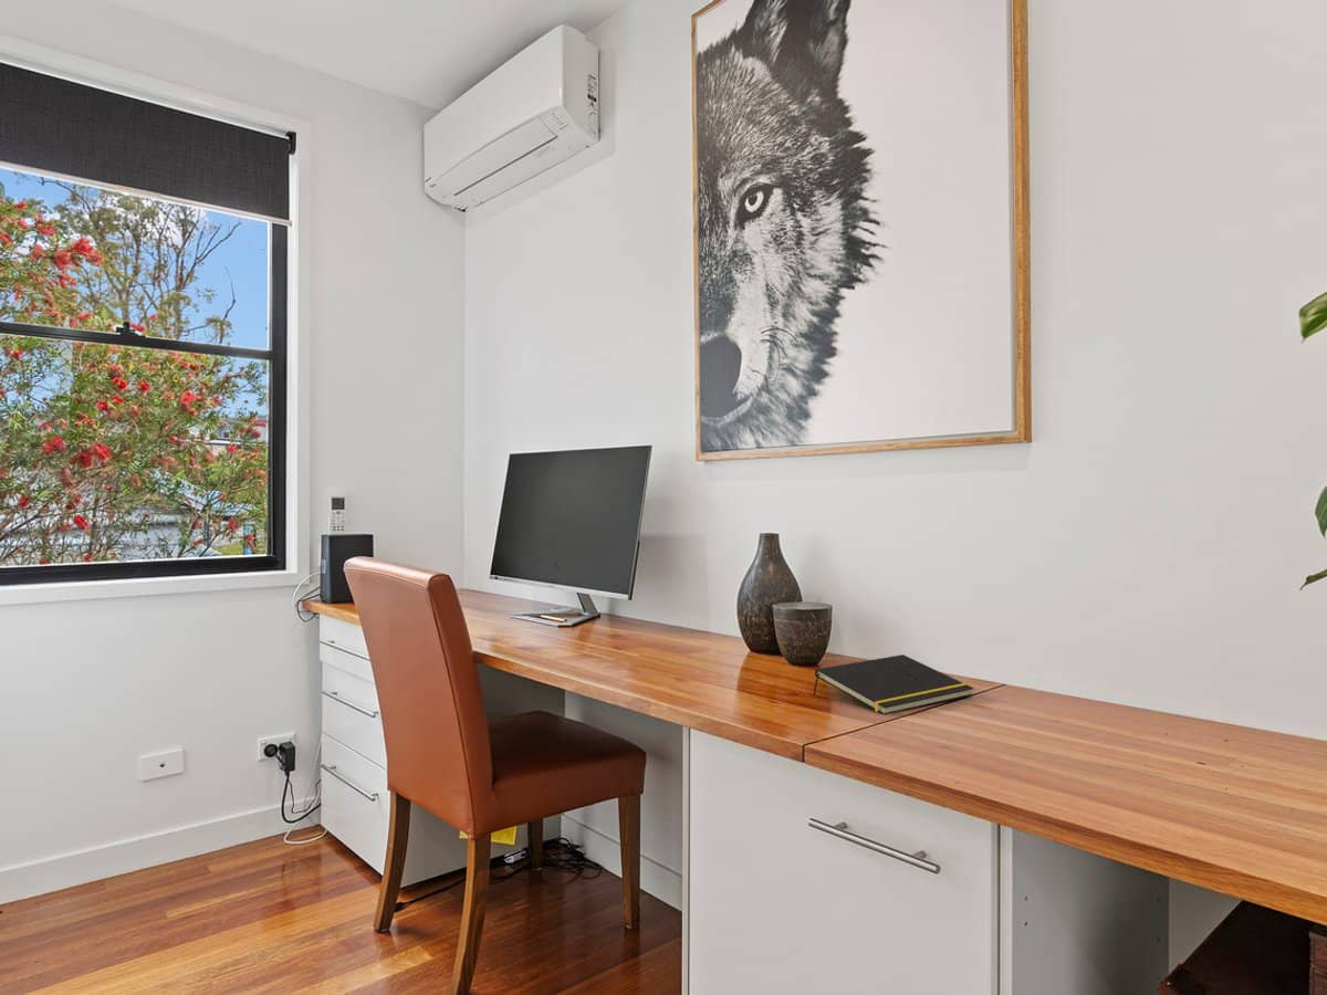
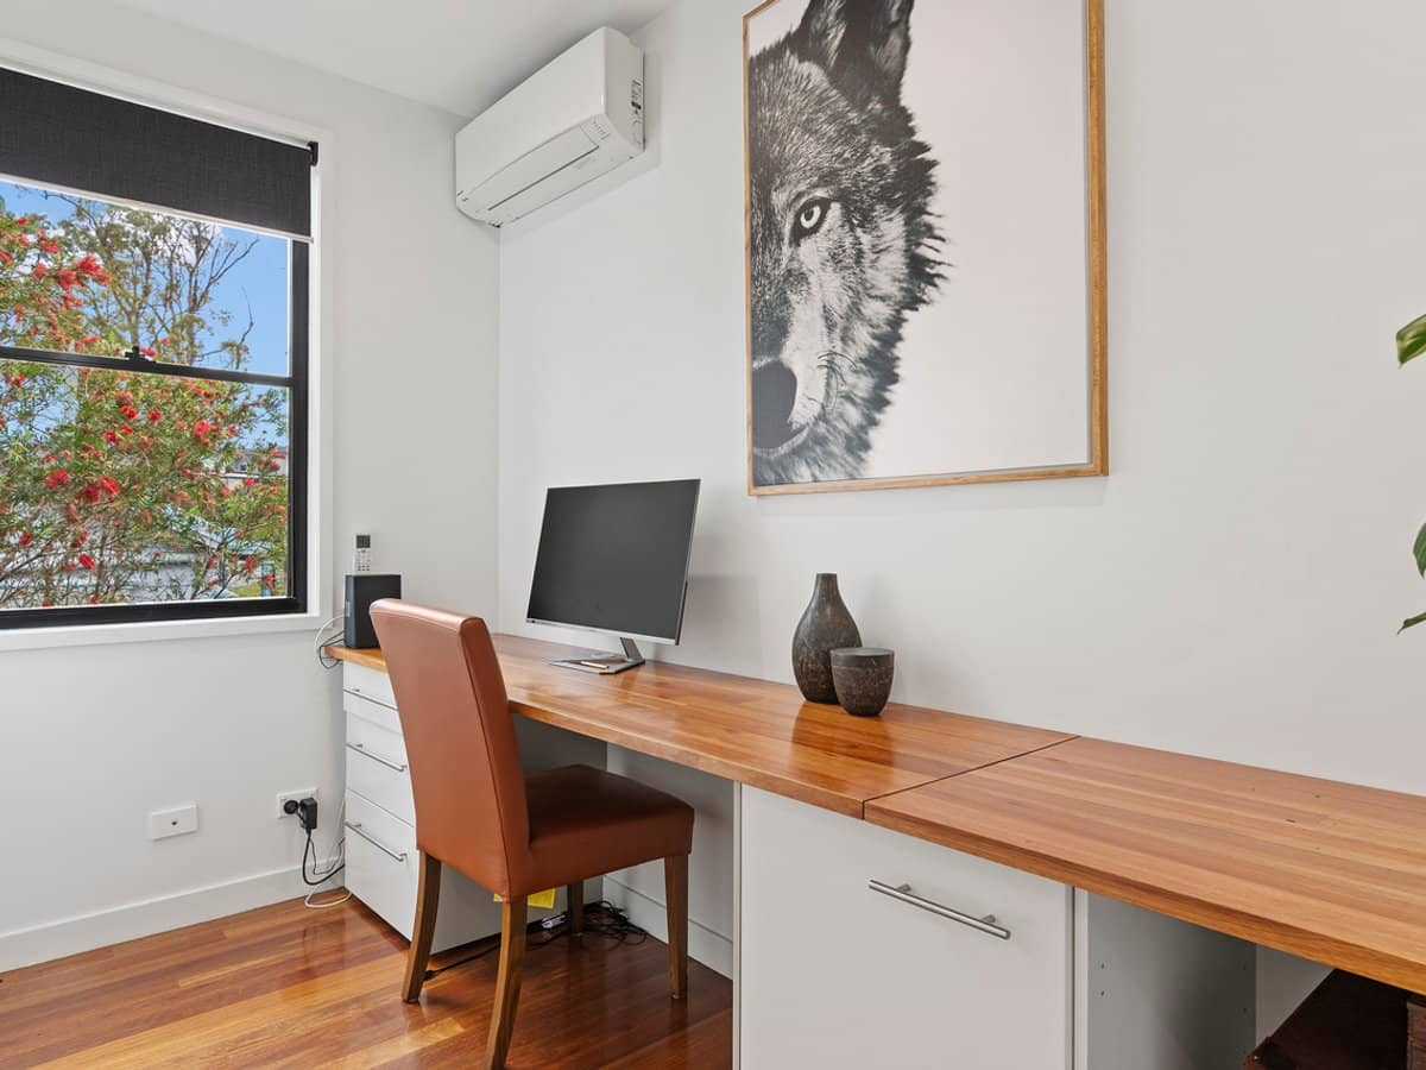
- notepad (894, 681)
